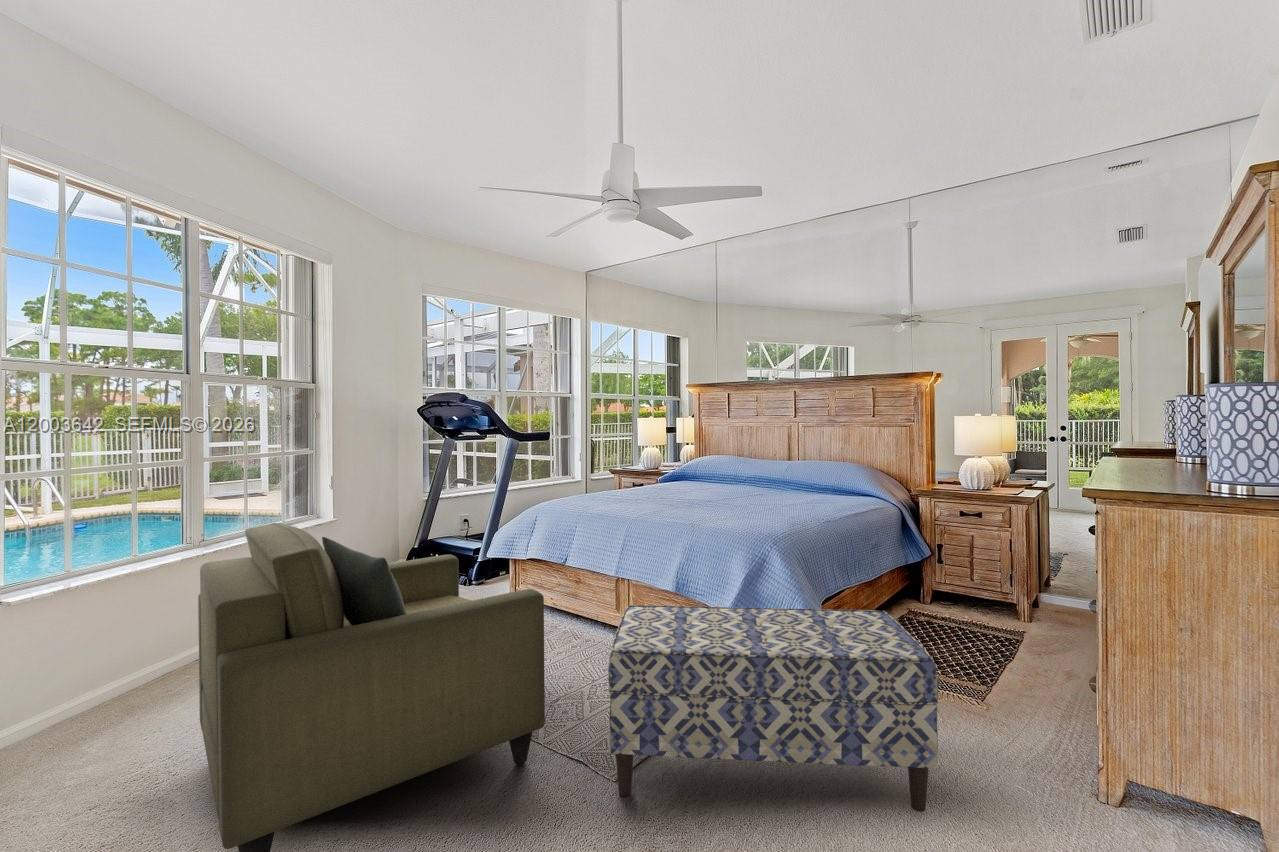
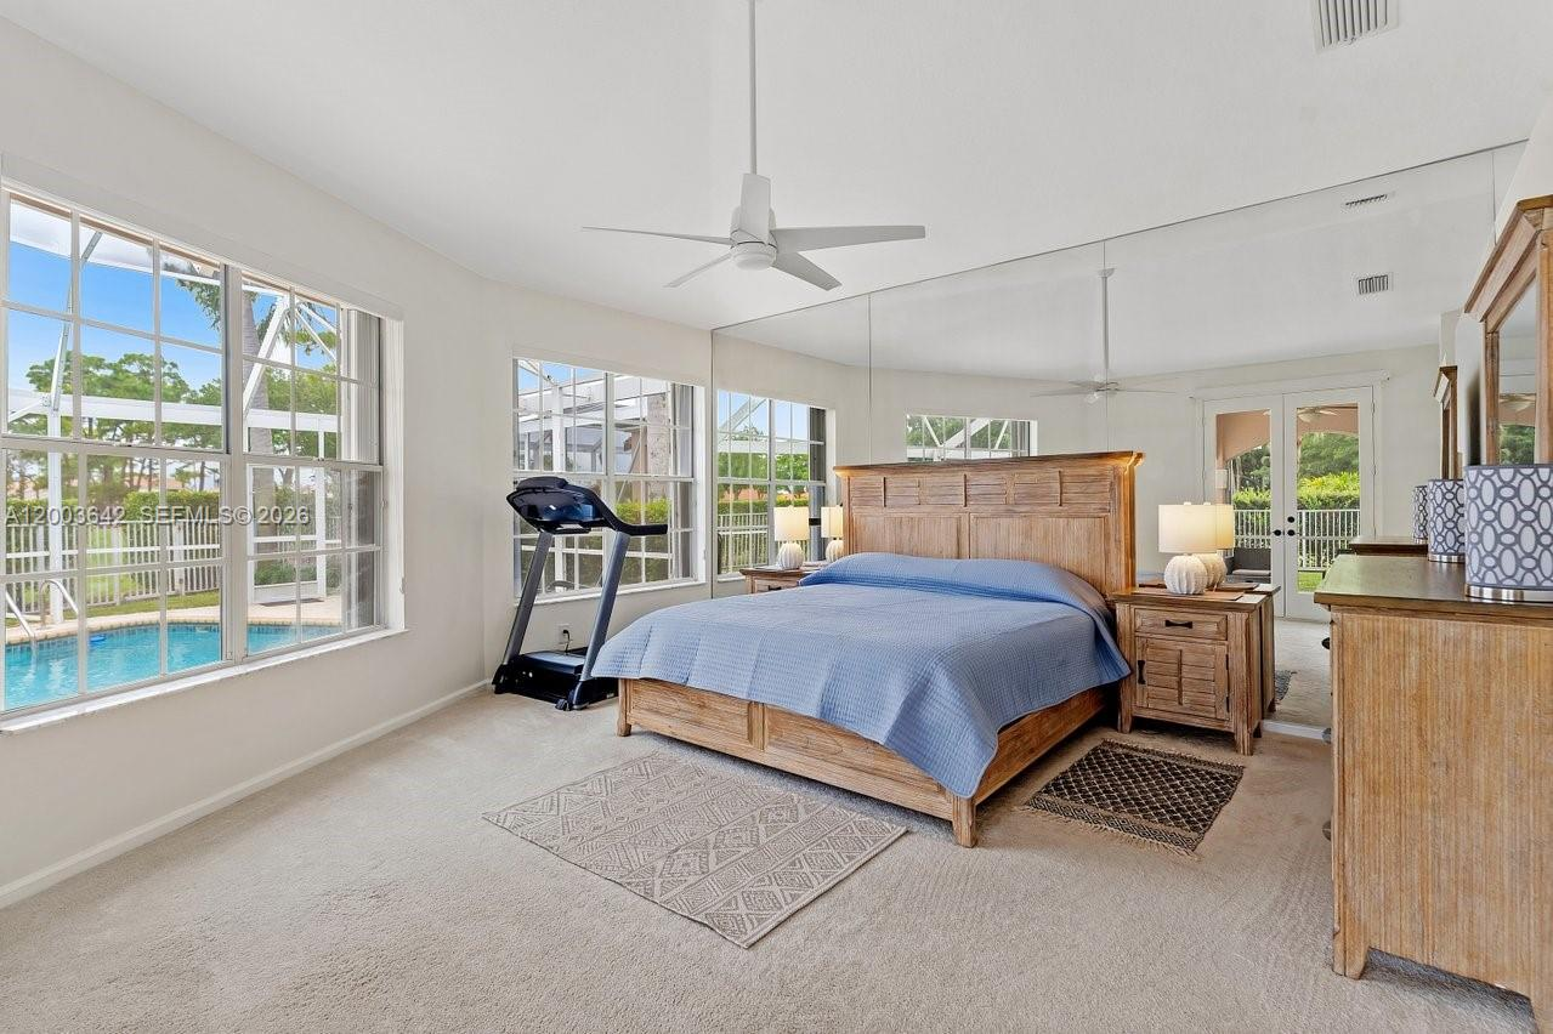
- bench (761, 697)
- armchair (372, 641)
